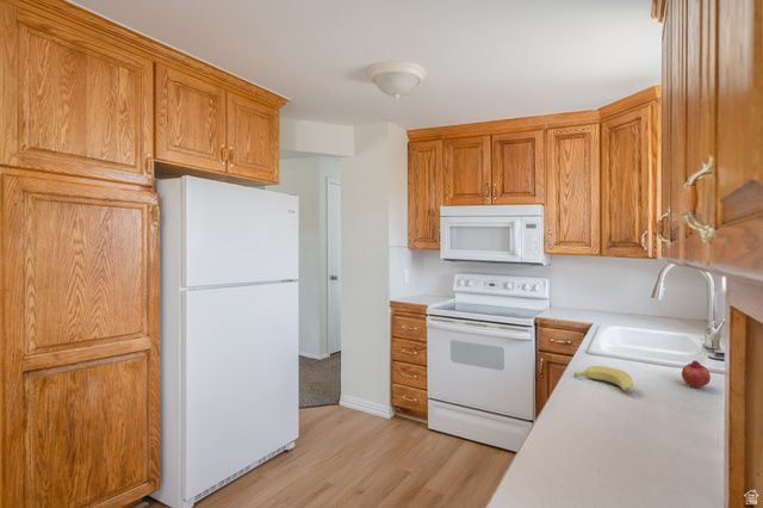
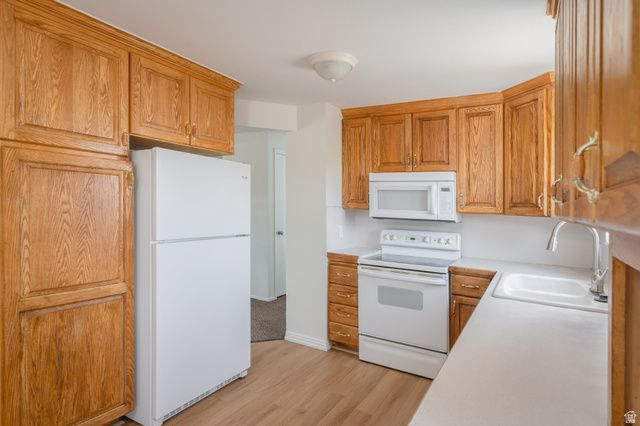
- fruit (695, 373)
- banana (602, 376)
